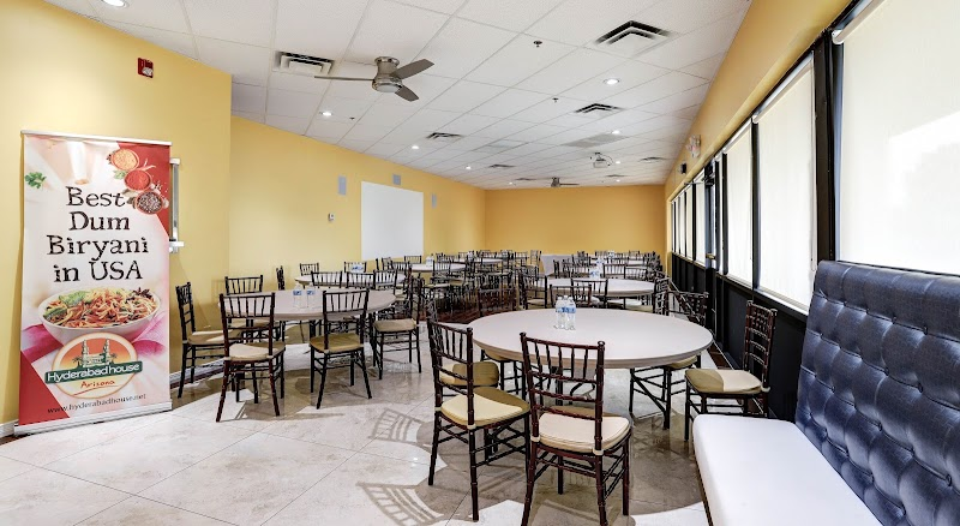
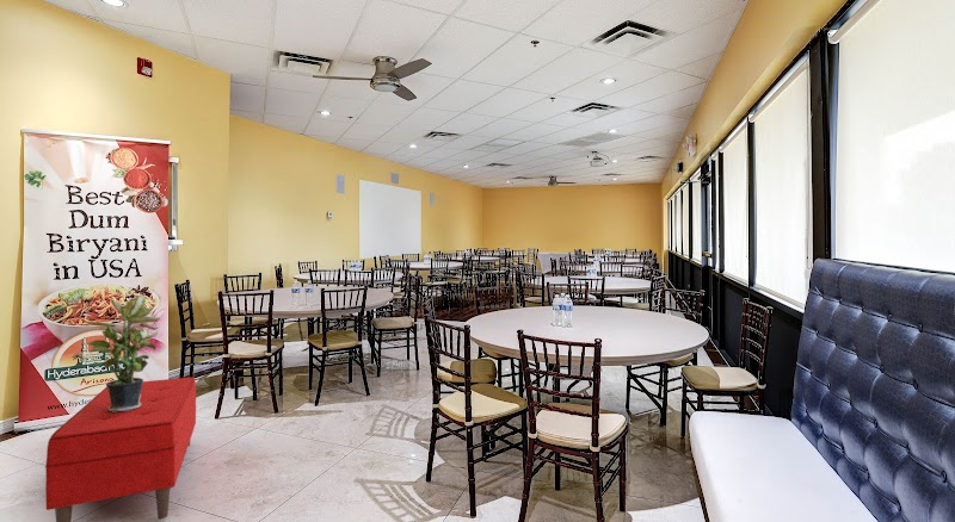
+ bench (136, 442)
+ potted plant (128, 350)
